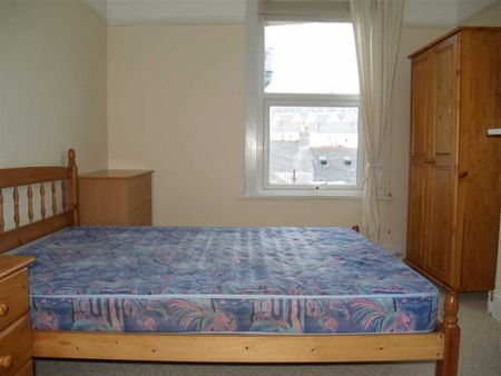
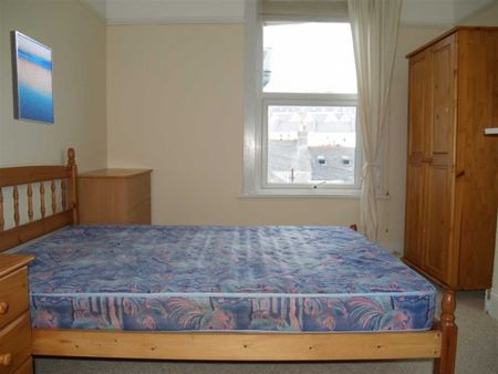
+ wall art (33, 81)
